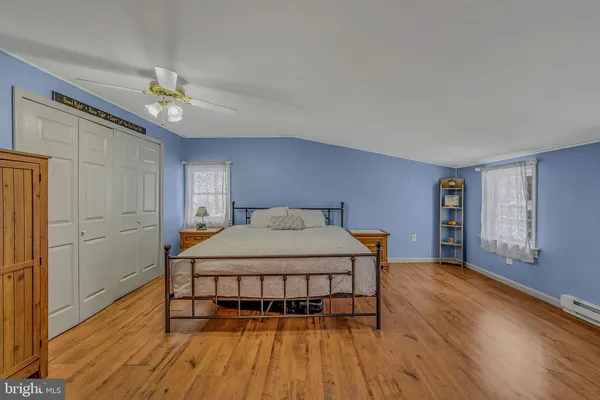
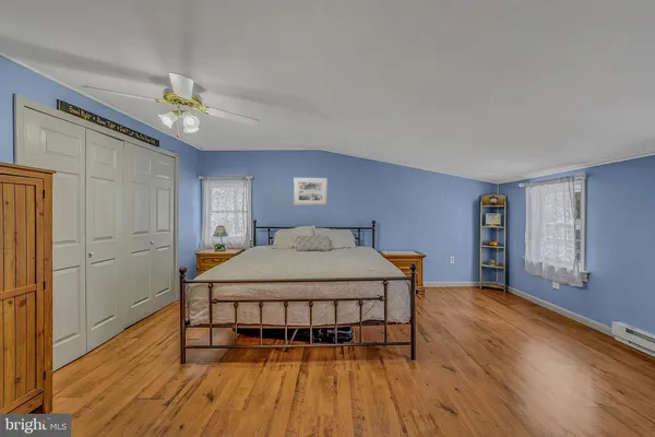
+ wall art (310, 191)
